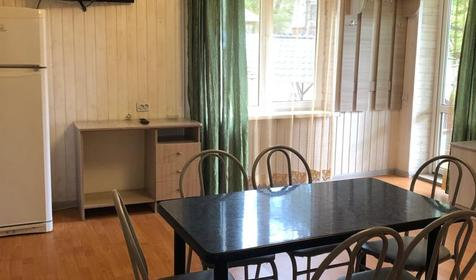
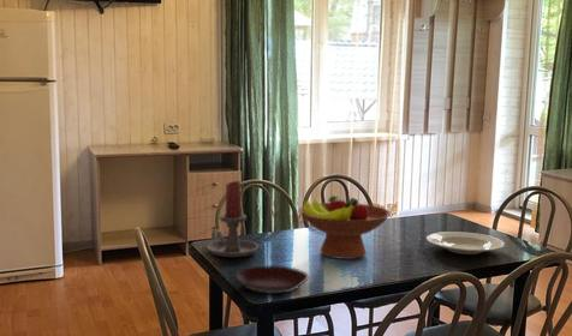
+ plate (272, 280)
+ fruit bowl (344, 223)
+ plate (464, 245)
+ candle holder (228, 215)
